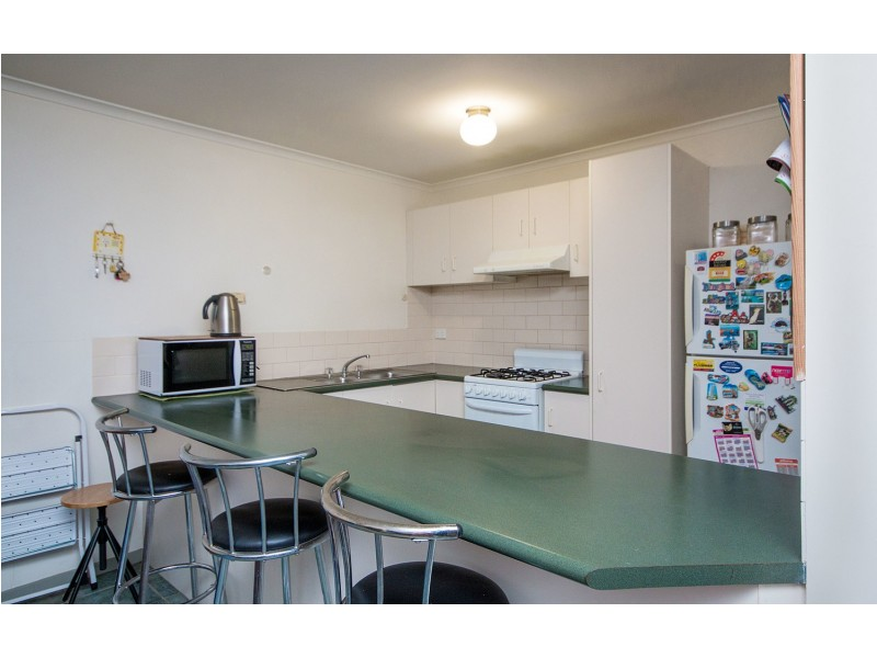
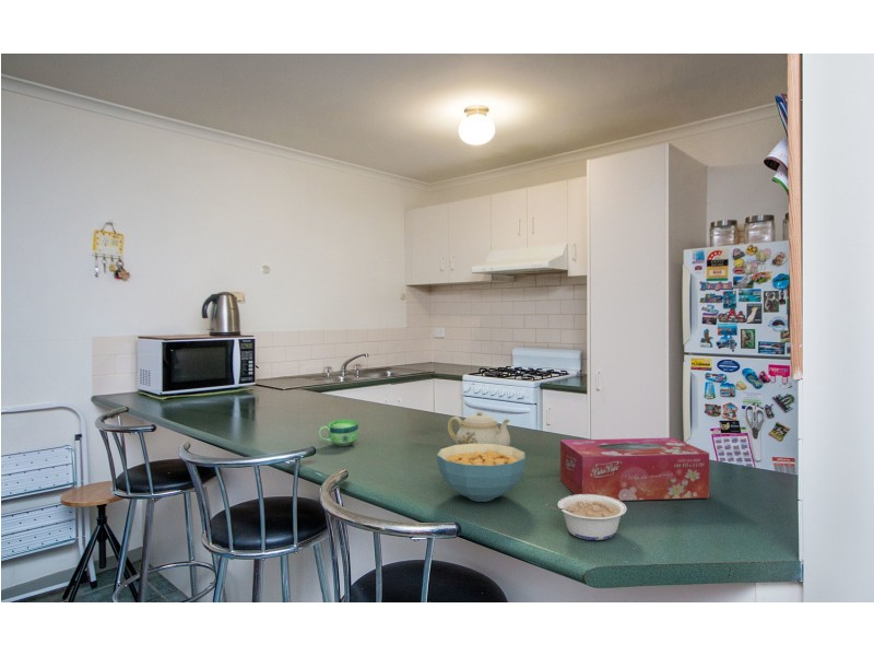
+ cereal bowl (481, 475)
+ legume (590, 516)
+ cup (339, 433)
+ tissue box (630, 467)
+ teapot (477, 434)
